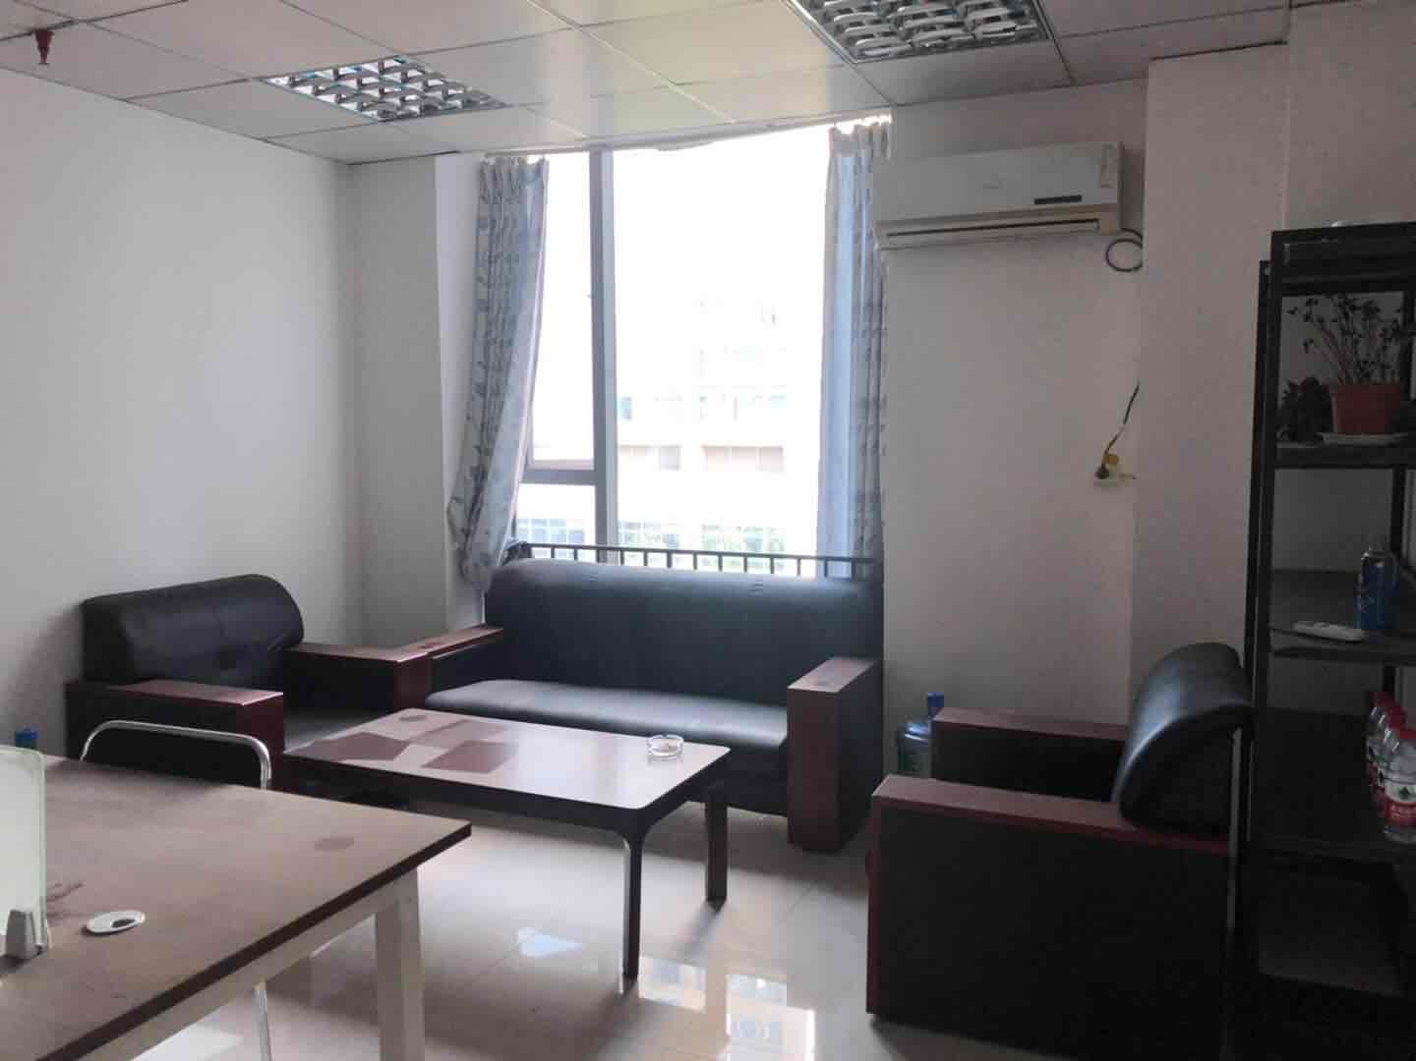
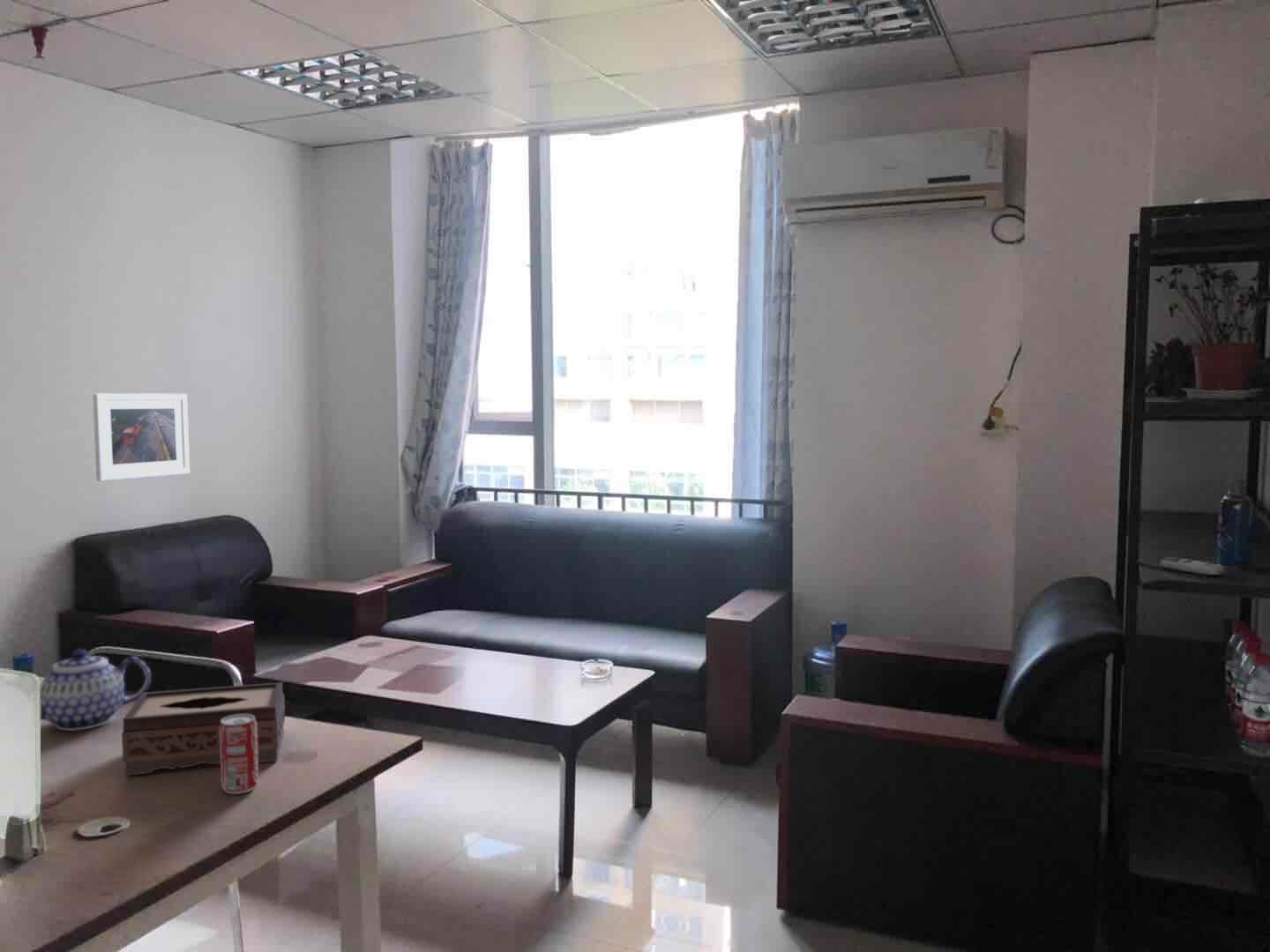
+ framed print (143, 435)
+ beverage can (239, 754)
+ teapot (81, 686)
+ tissue box (208, 725)
